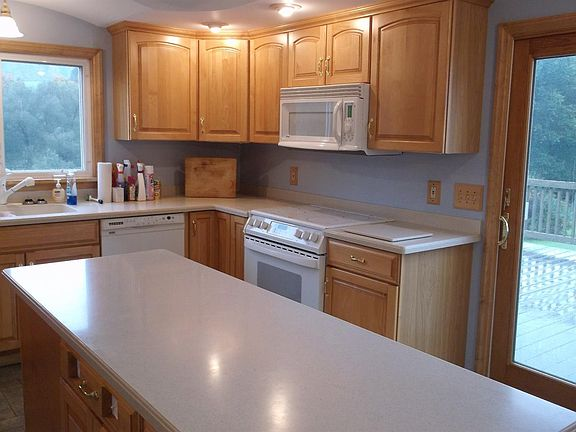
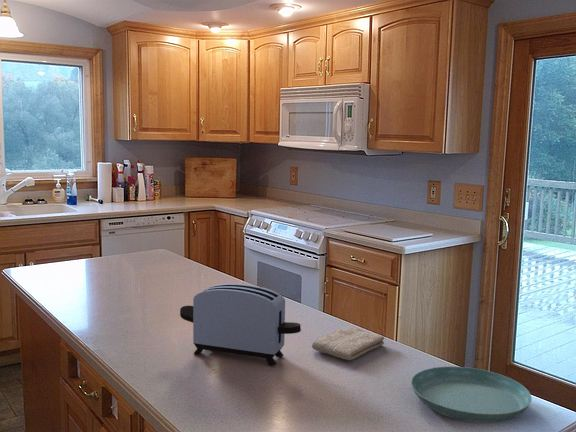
+ saucer (469, 394)
+ toaster (238, 321)
+ washcloth (349, 342)
